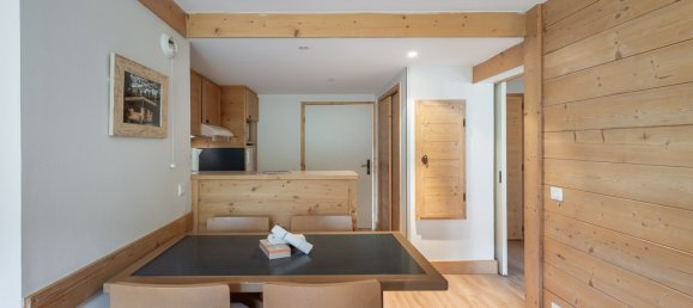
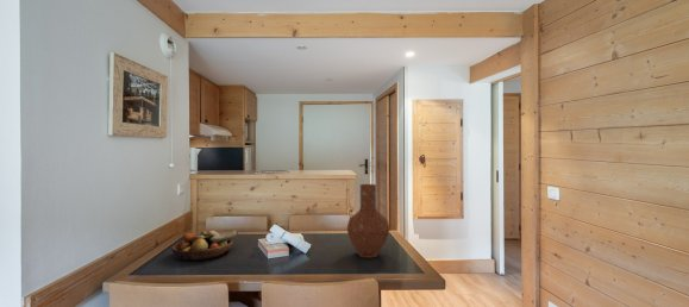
+ vase (368, 219)
+ fruit bowl (203, 240)
